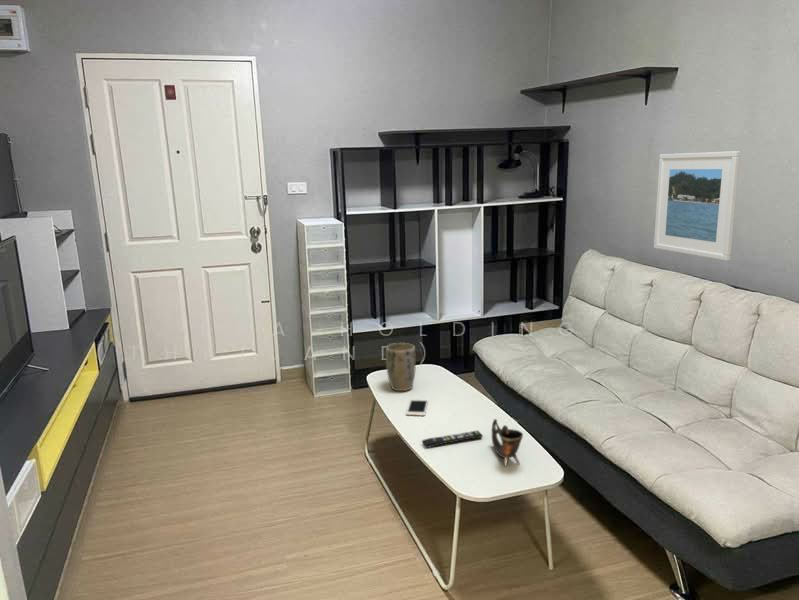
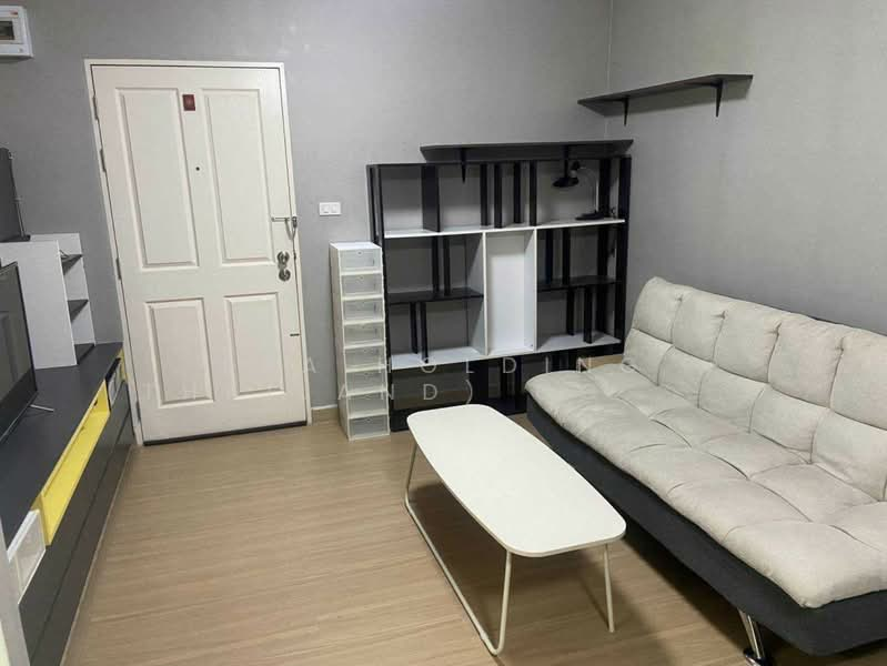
- cell phone (417, 407)
- plant pot (400, 367)
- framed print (692, 204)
- cup (503, 440)
- remote control (452, 438)
